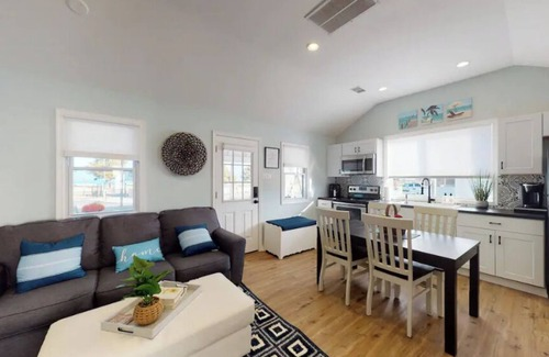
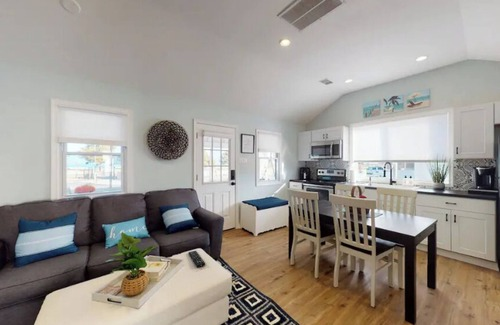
+ remote control (196, 258)
